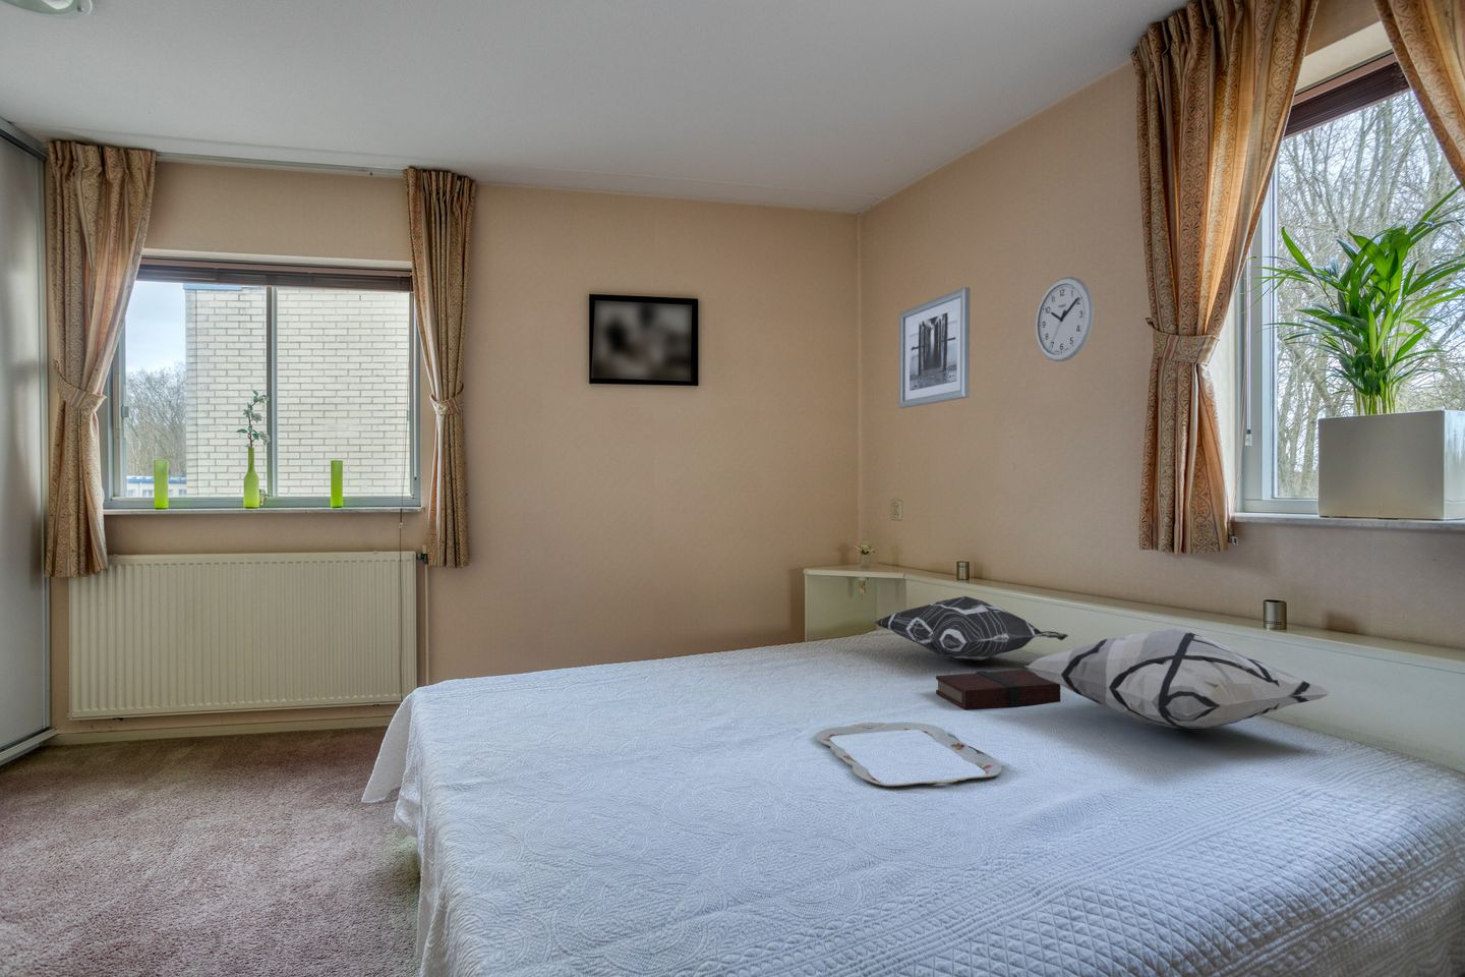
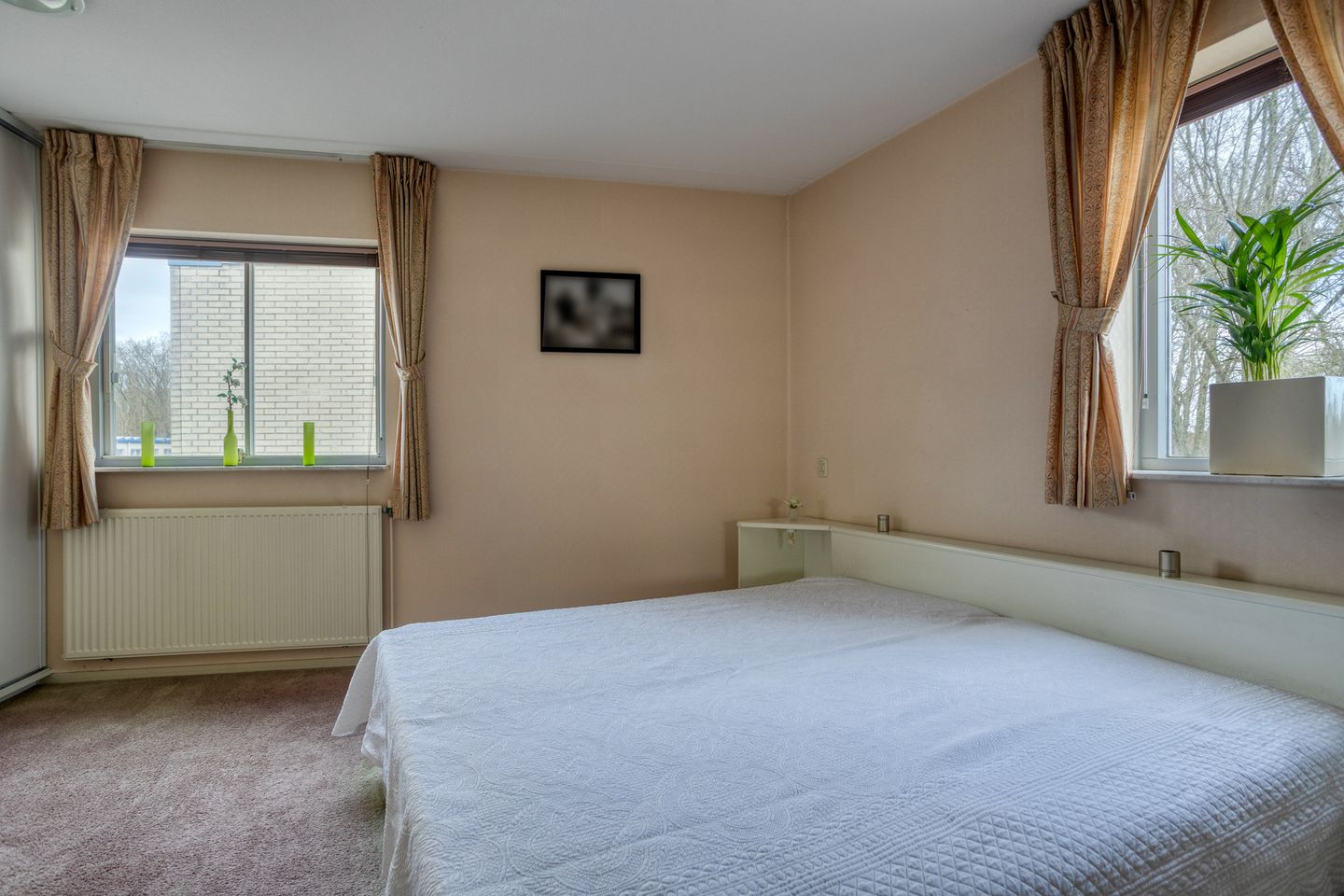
- serving tray (903, 729)
- decorative pillow (1167, 679)
- decorative pillow (968, 628)
- wall clock (1061, 318)
- book (996, 688)
- wall art (932, 351)
